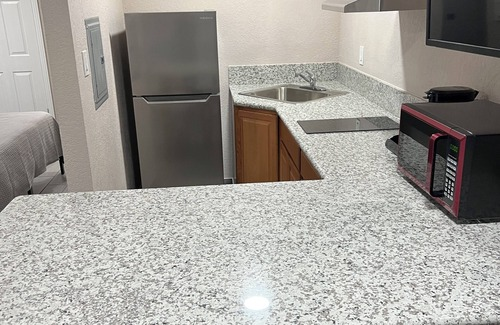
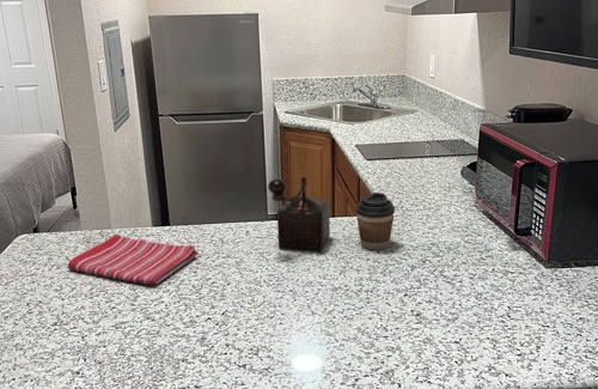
+ coffee cup (374, 220)
+ dish towel (133, 256)
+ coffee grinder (299, 209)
